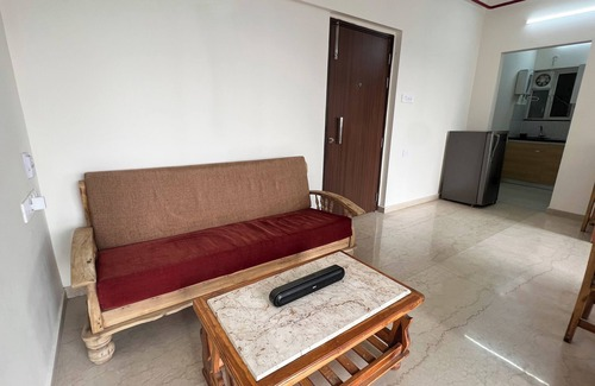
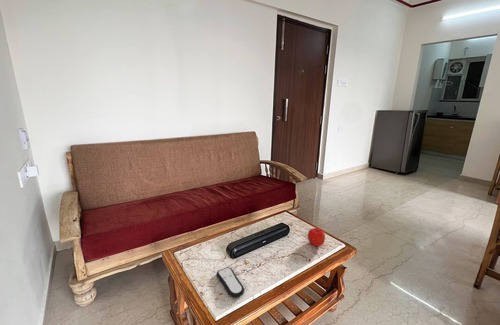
+ fruit (316, 236)
+ remote control (230, 281)
